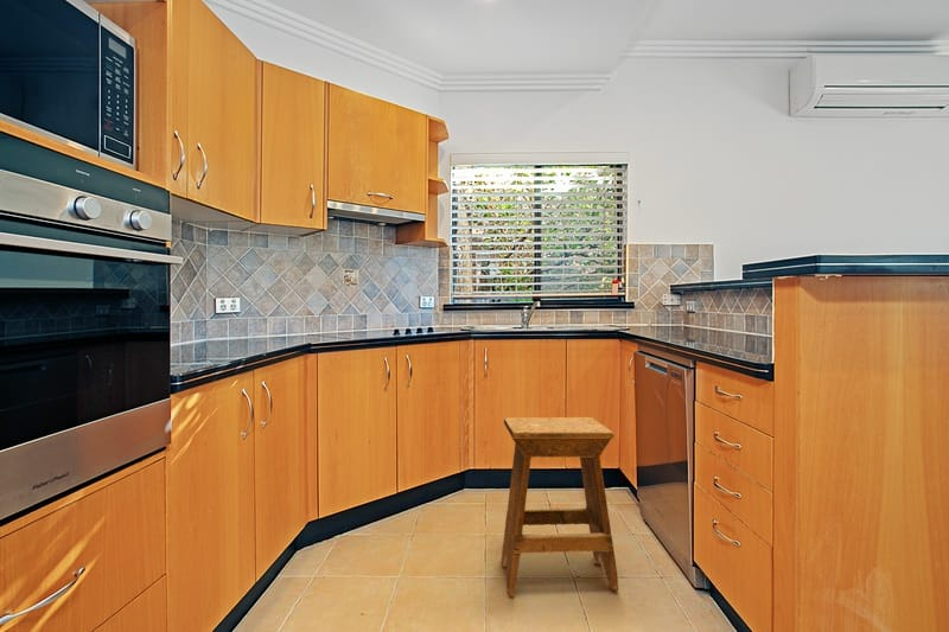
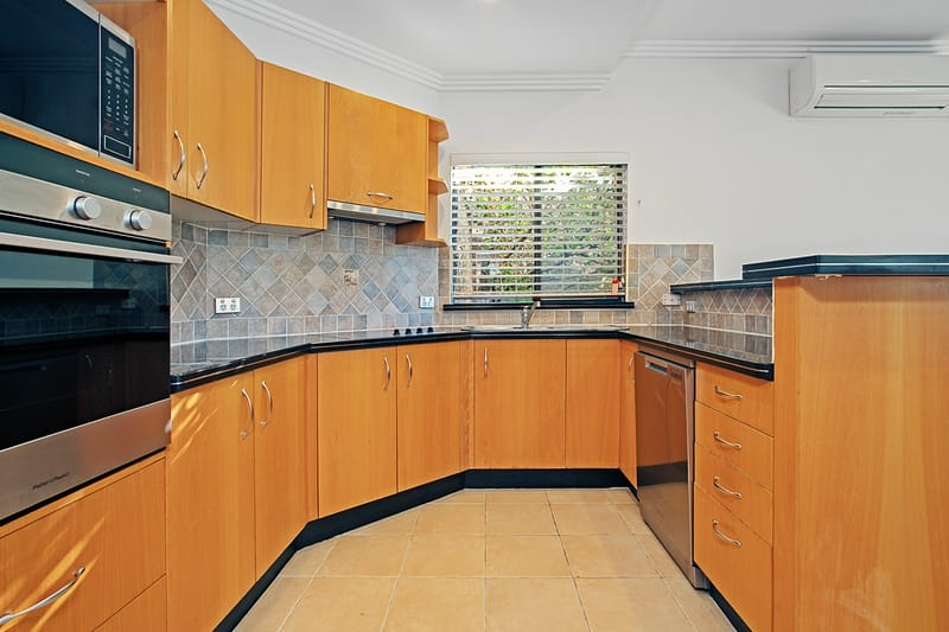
- stool (556, 509)
